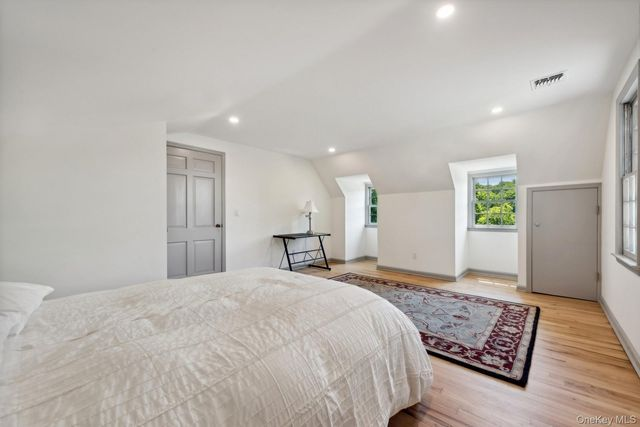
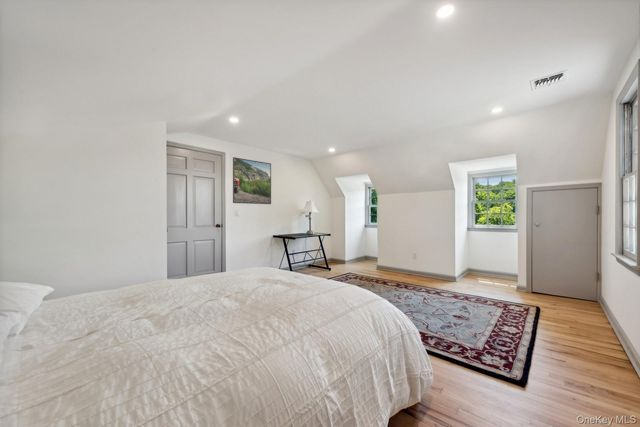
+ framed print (253, 182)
